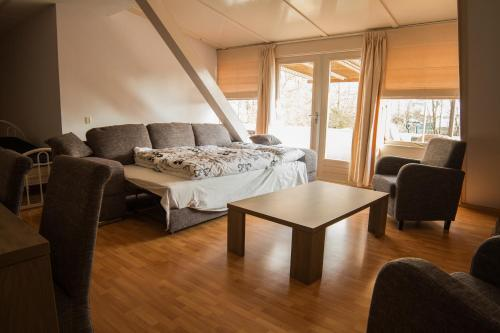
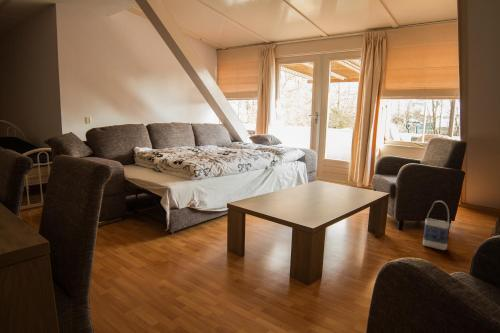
+ bag (437, 223)
